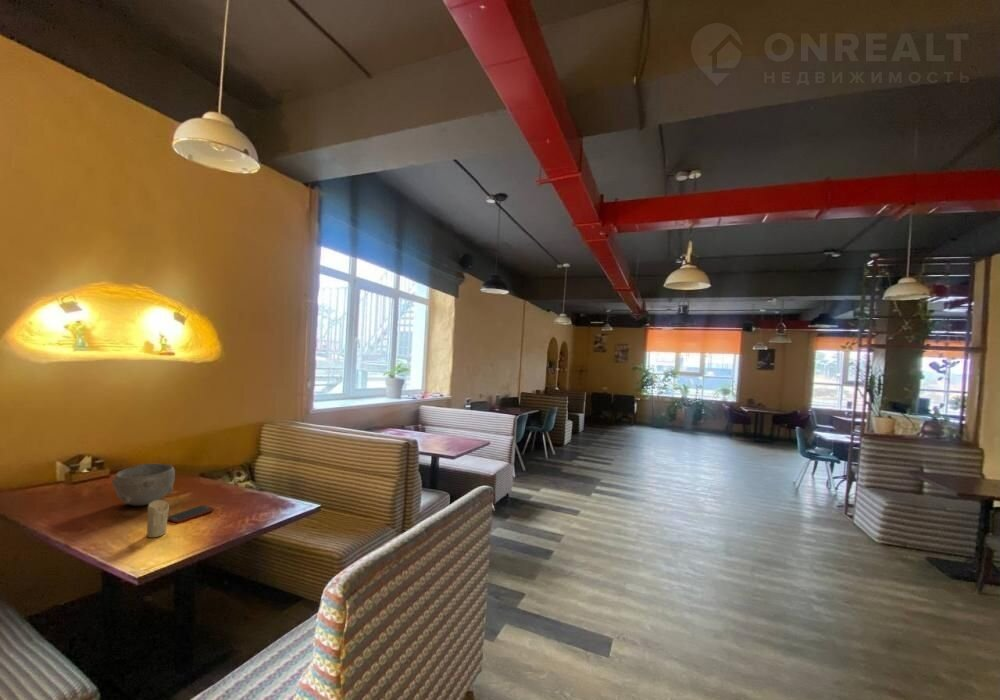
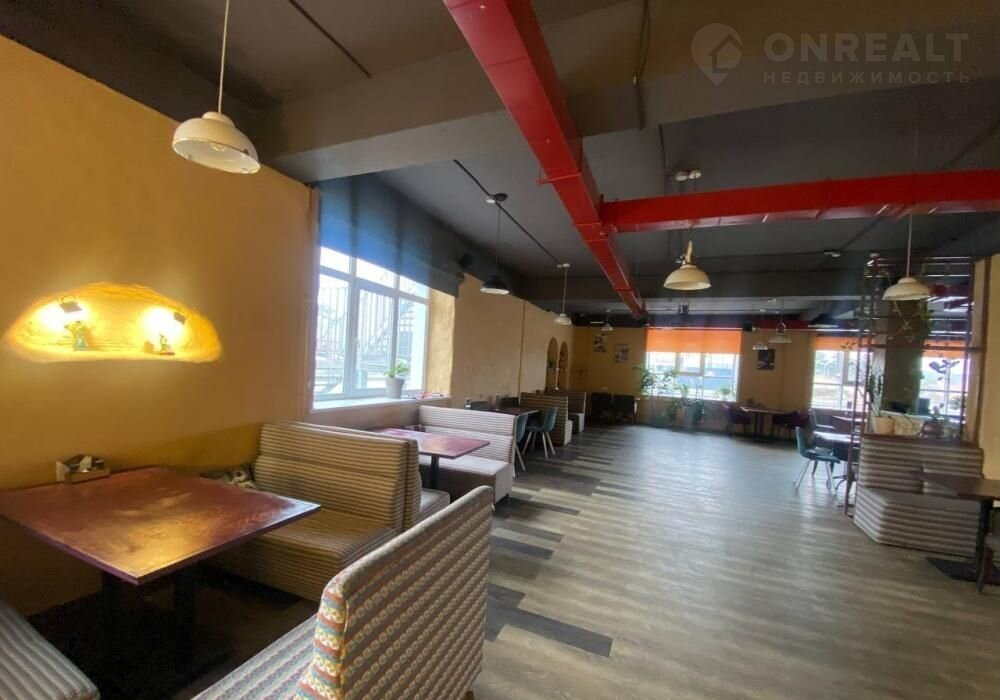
- candle (157, 518)
- bowl (144, 485)
- cell phone (190, 513)
